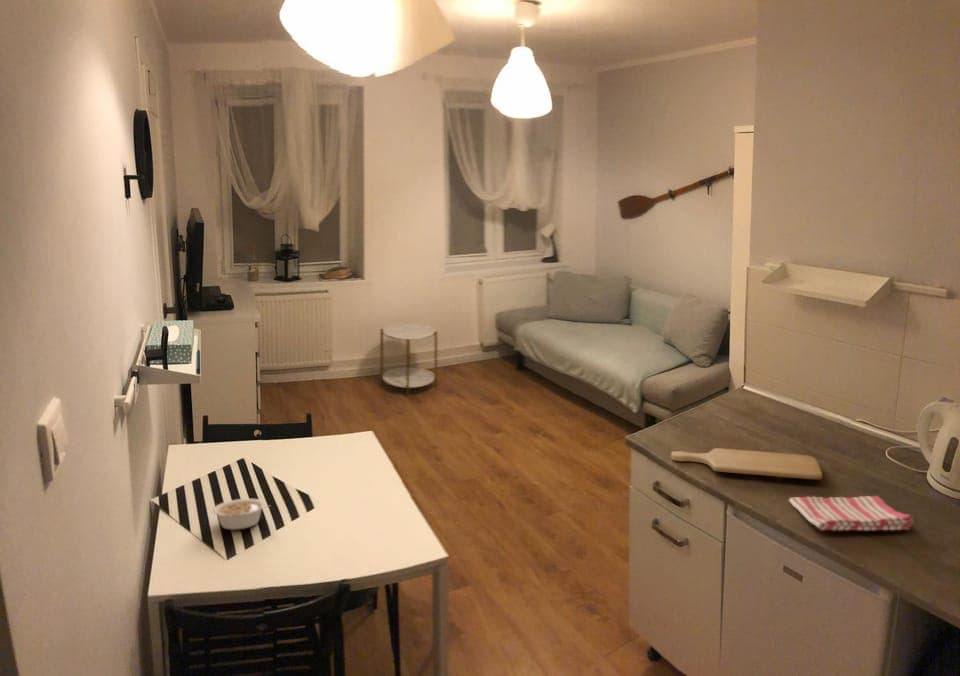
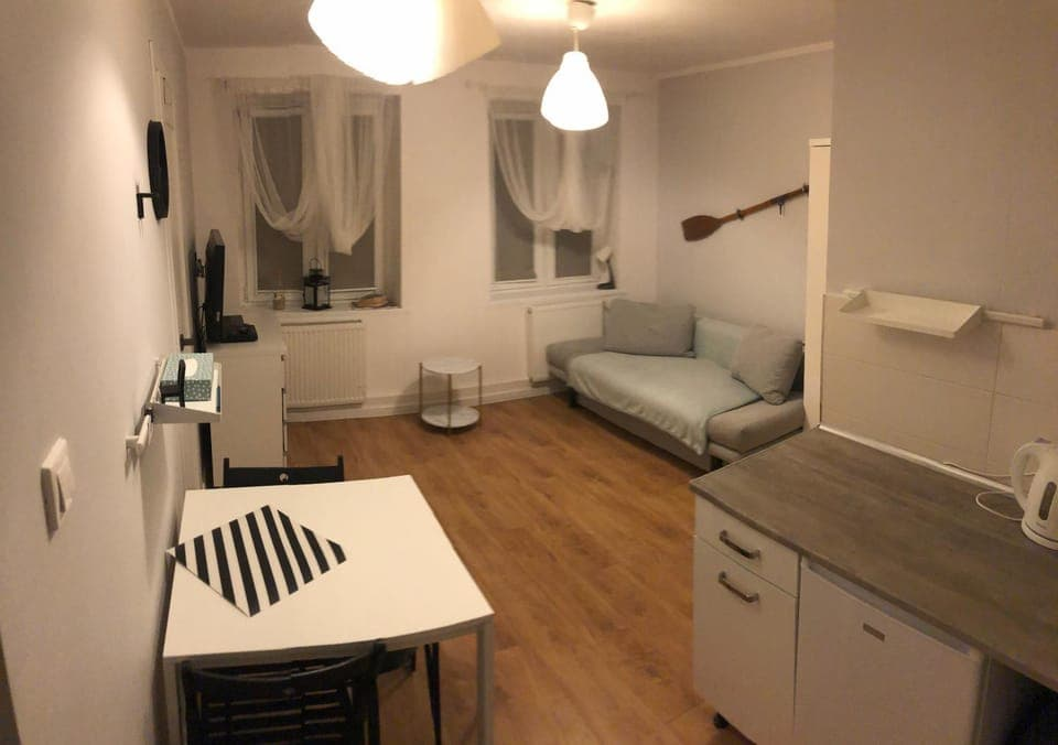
- dish towel (847, 510)
- chopping board (742, 461)
- legume (241, 513)
